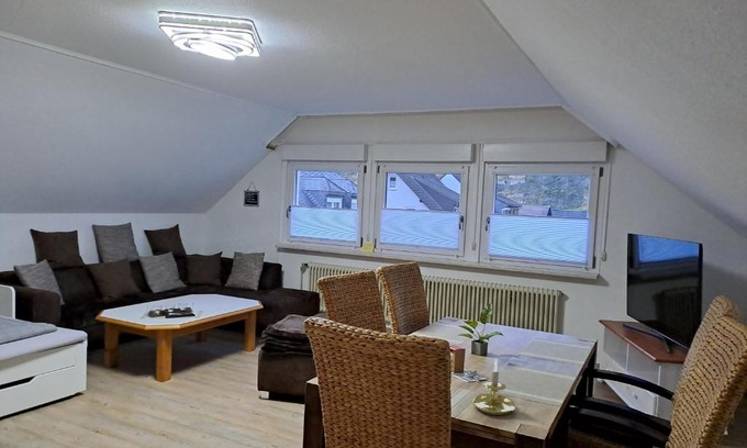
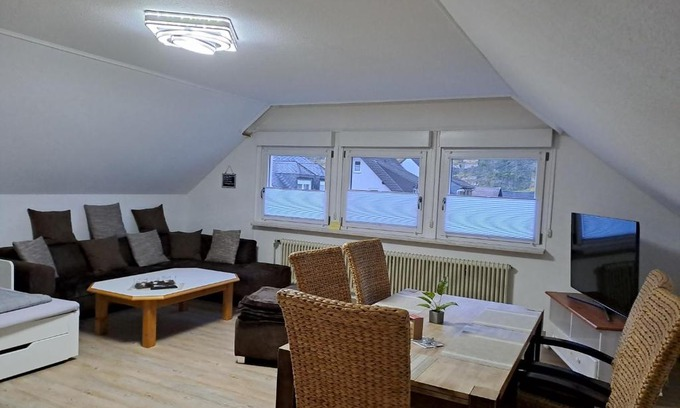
- candle holder (494, 381)
